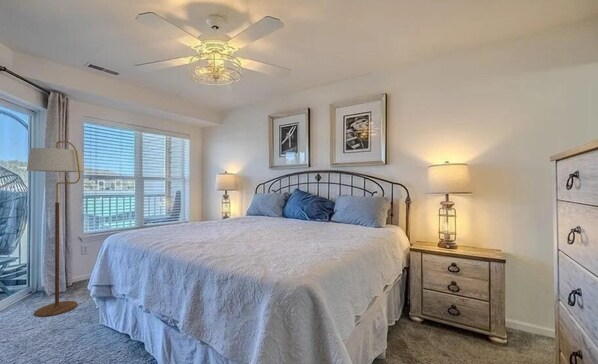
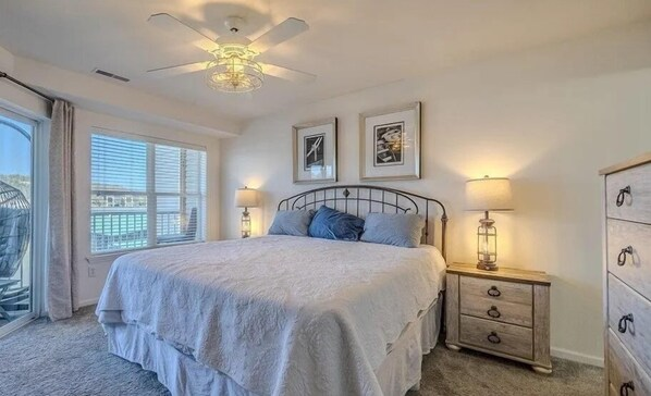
- floor lamp (58, 225)
